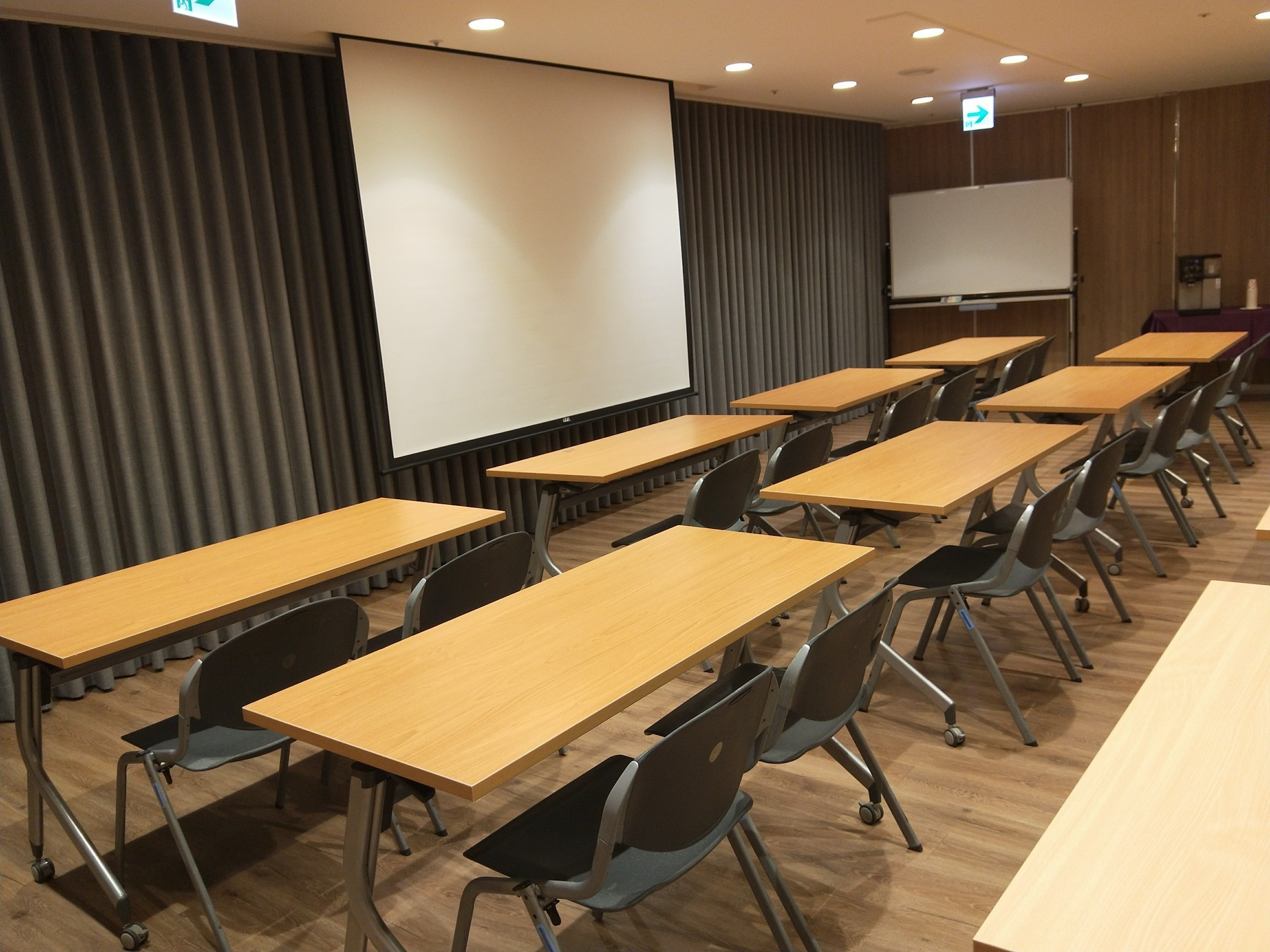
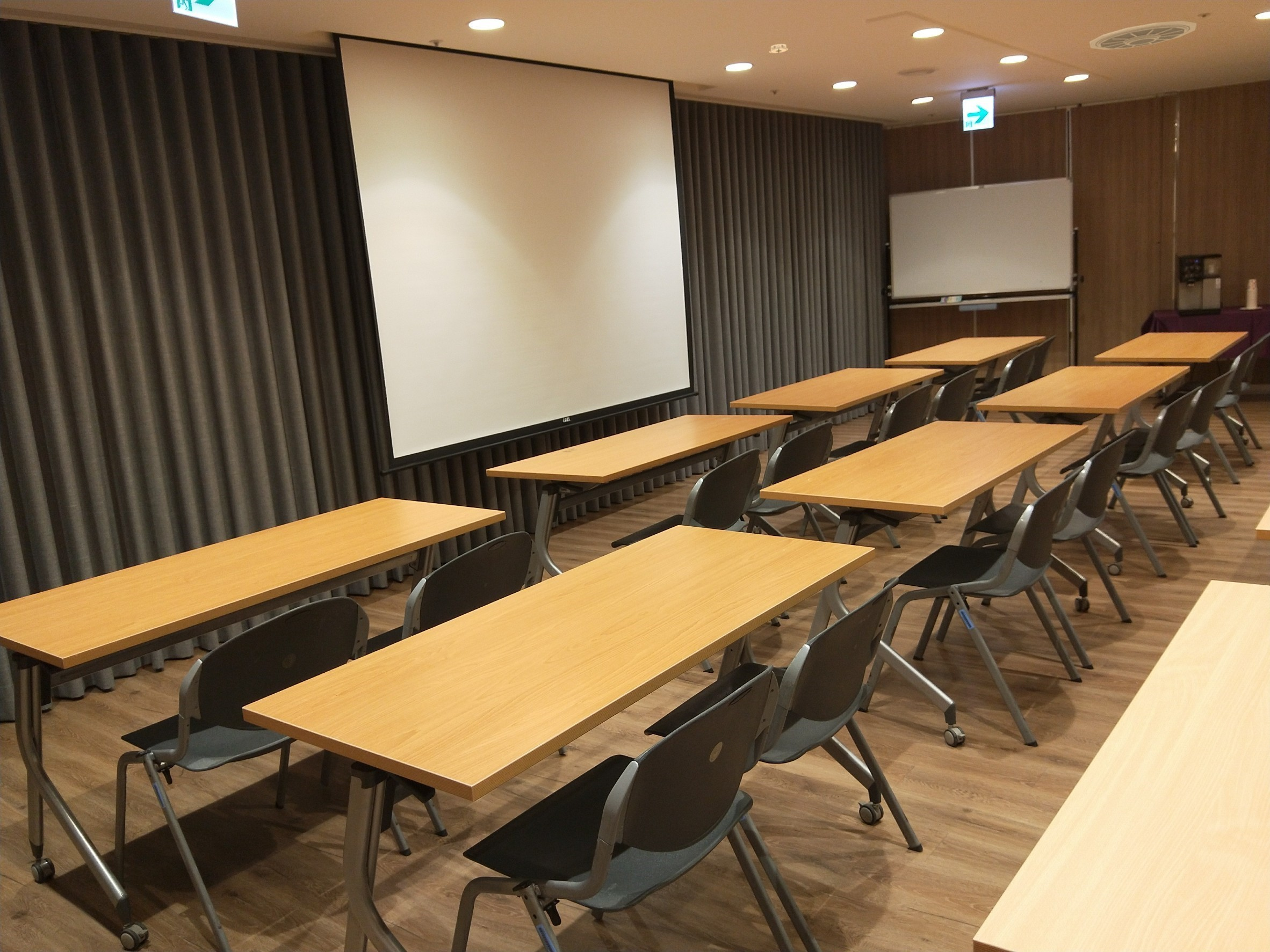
+ smoke detector (778, 48)
+ ceiling vent (1142, 38)
